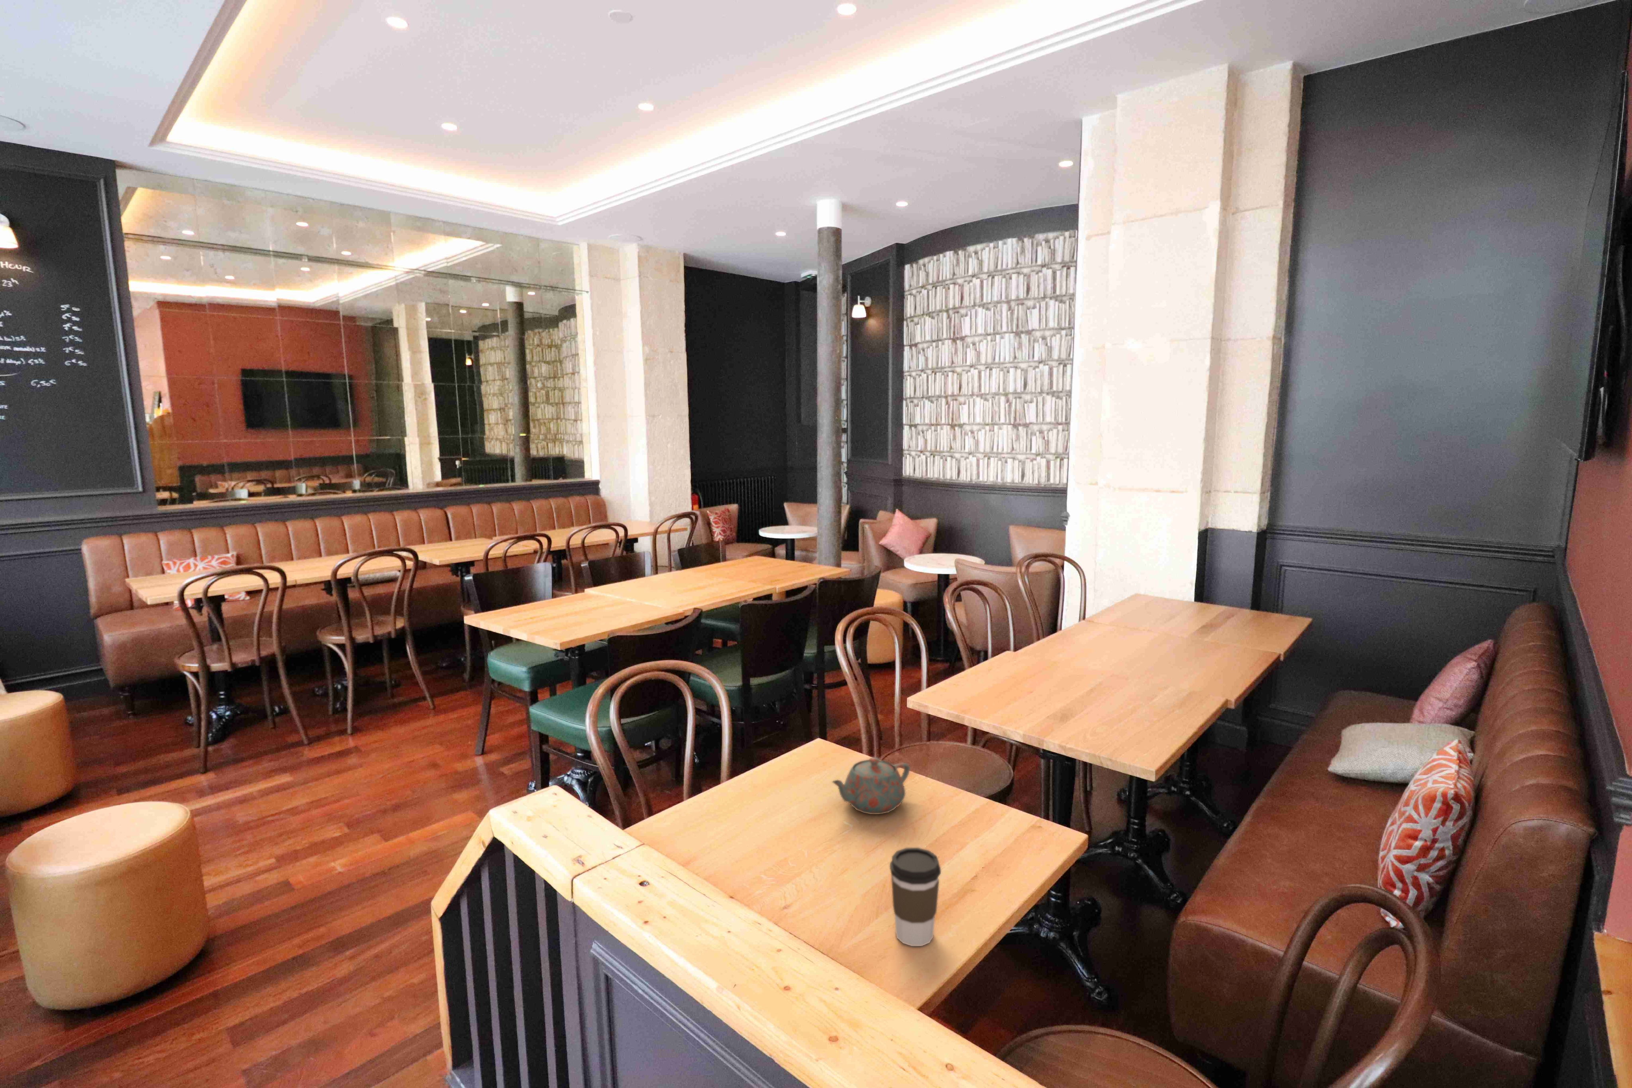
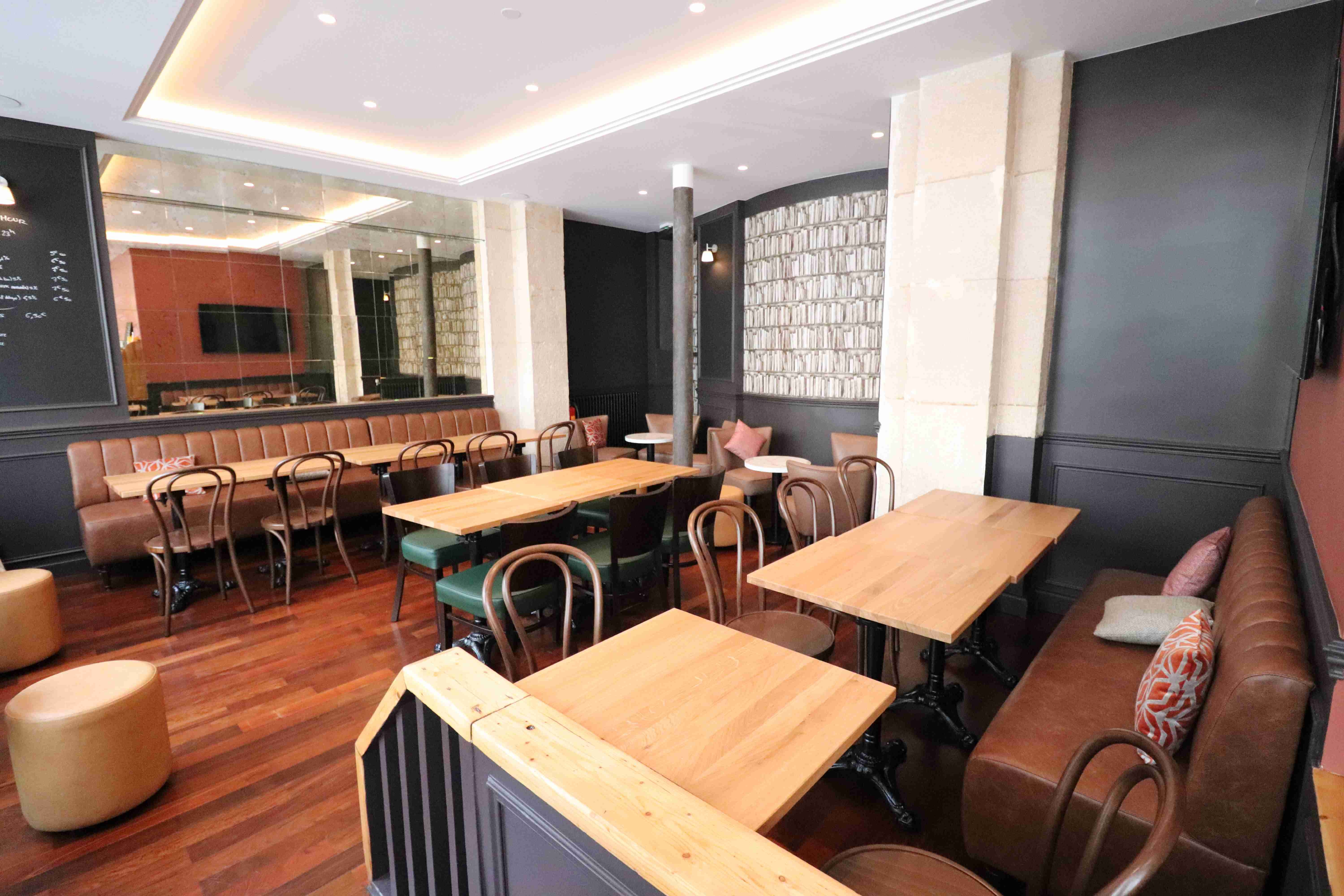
- coffee cup (914, 897)
- teapot (872, 782)
